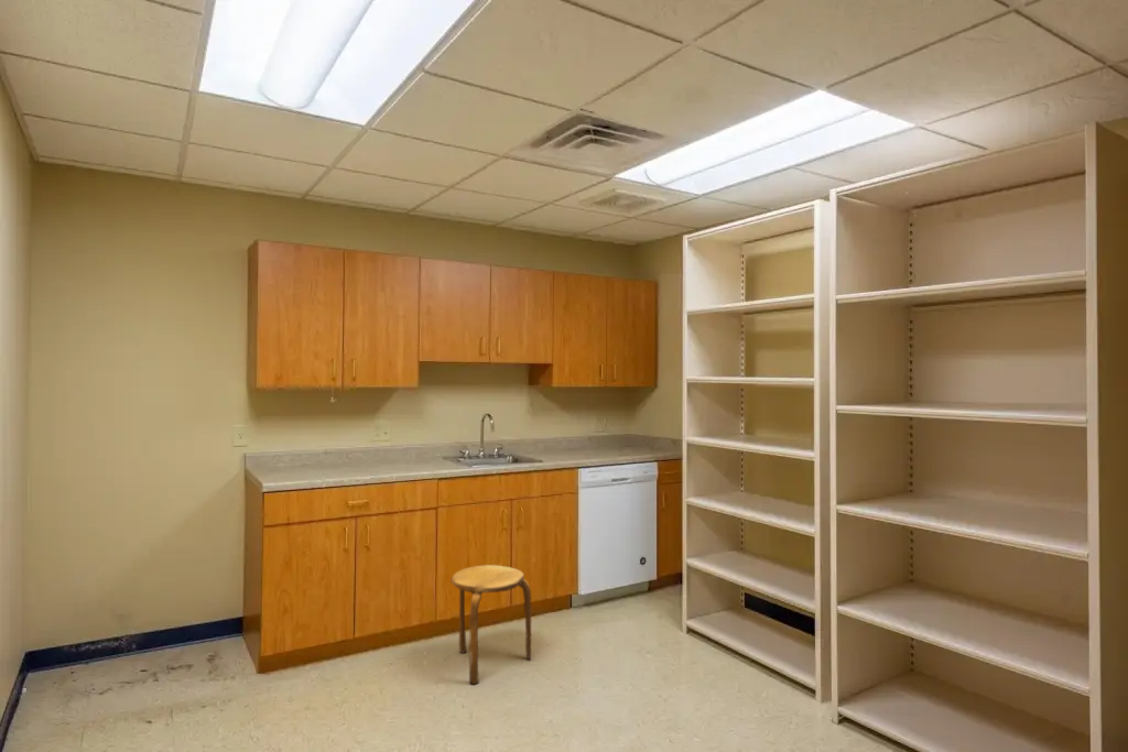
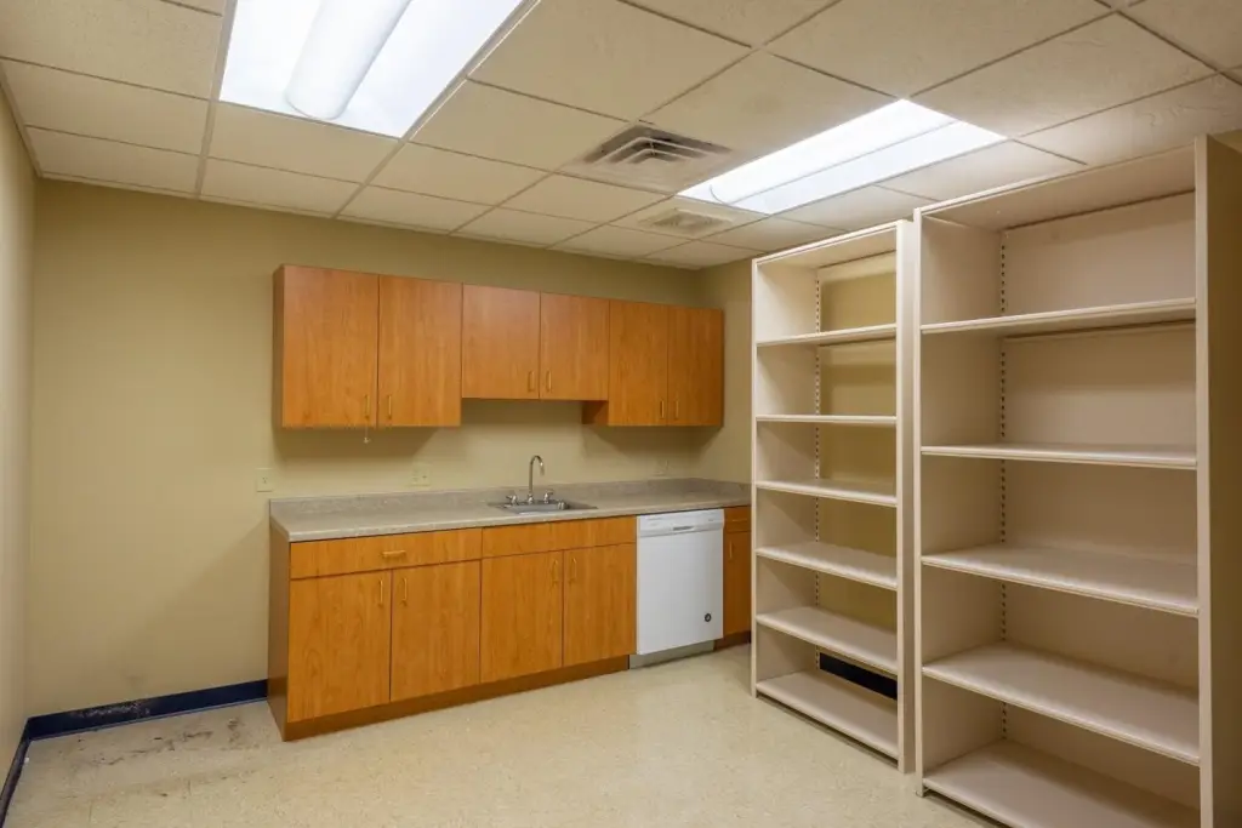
- stool (477, 619)
